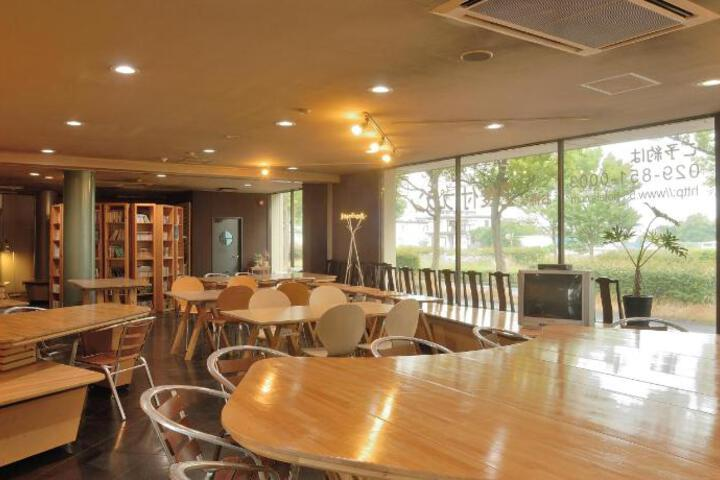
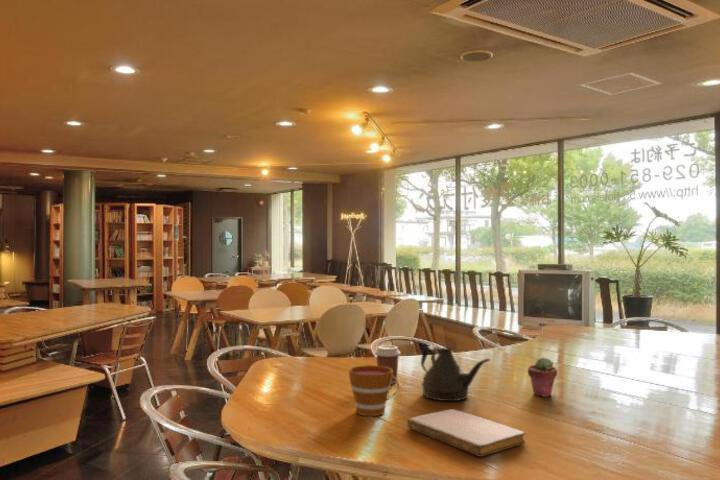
+ notebook (464, 430)
+ potted succulent (542, 375)
+ coffee cup (387, 364)
+ teapot (453, 373)
+ cup (374, 391)
